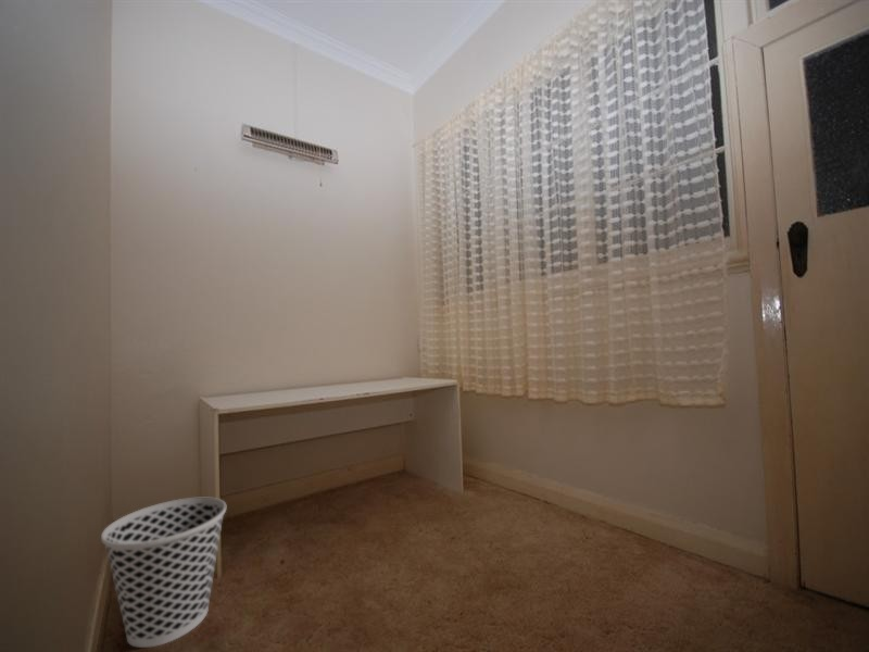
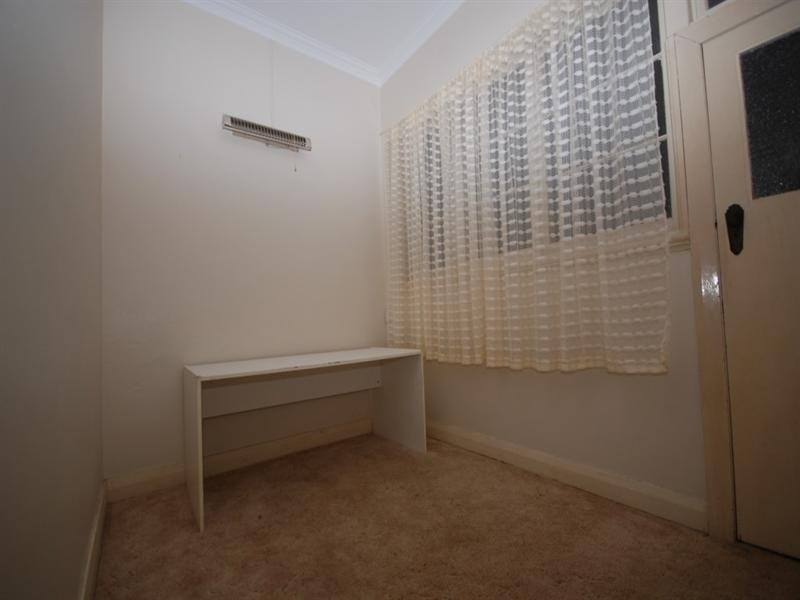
- wastebasket (168, 568)
